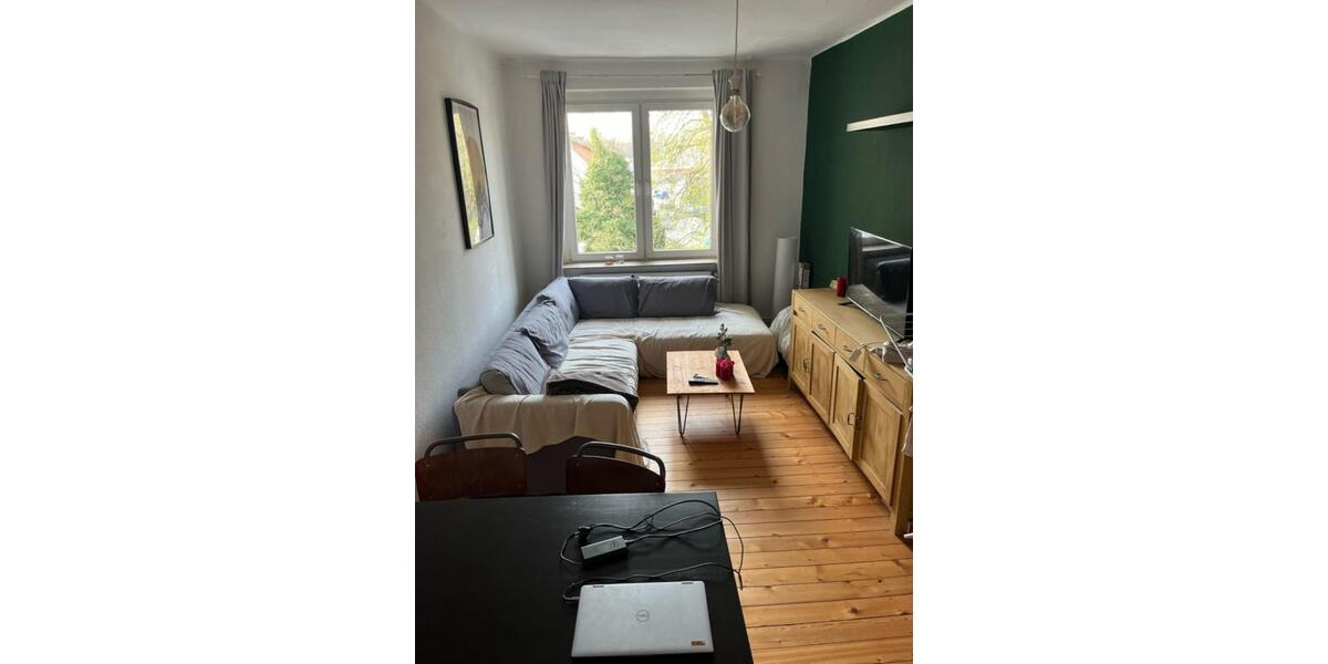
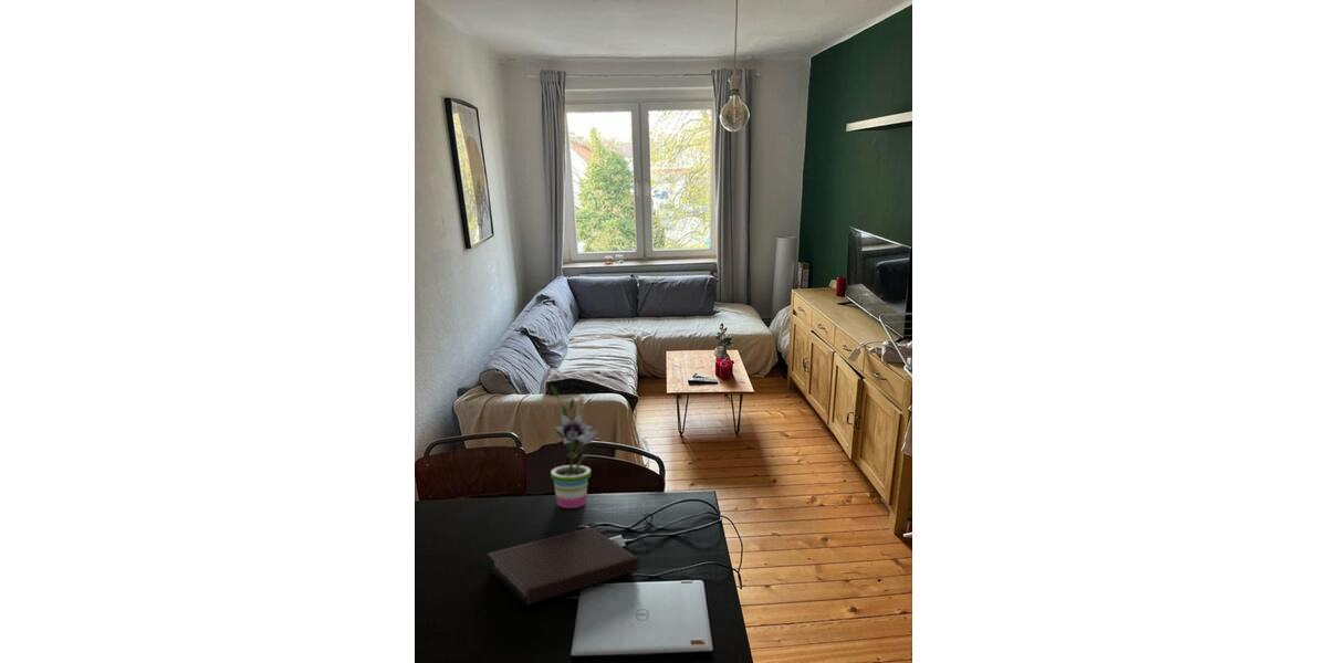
+ notebook (562, 562)
+ potted plant (578, 445)
